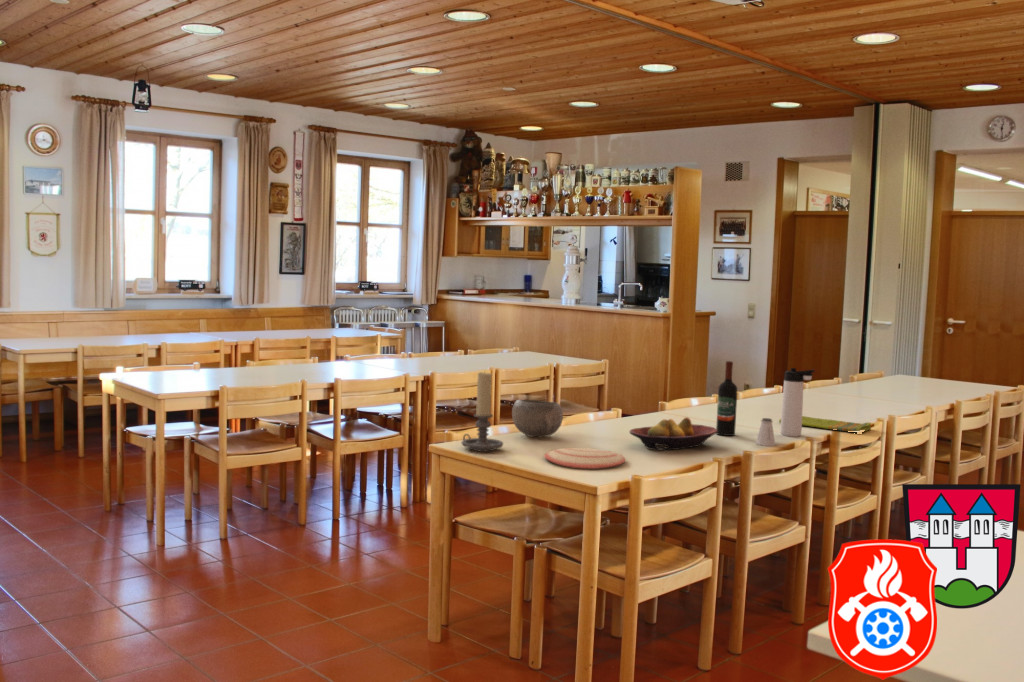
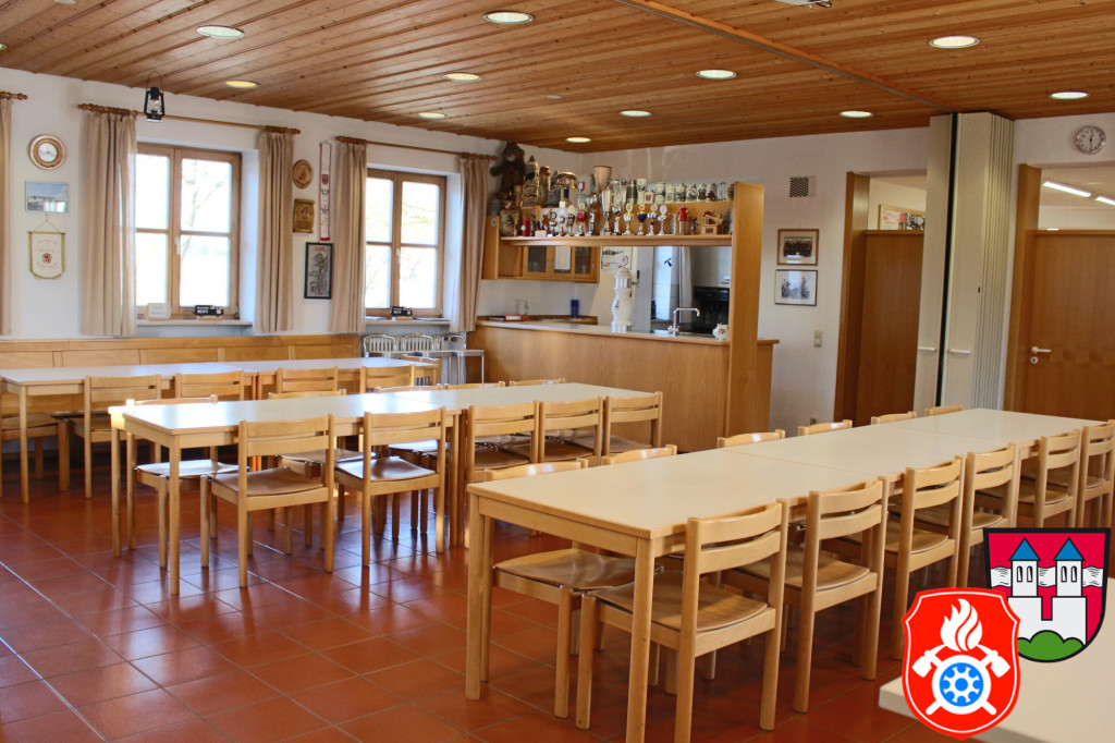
- candle holder (480, 409)
- saltshaker (766, 431)
- dish towel (824, 422)
- fruit bowl (674, 431)
- bowl (537, 418)
- thermos bottle (797, 402)
- plate (584, 454)
- wine bottle (727, 398)
